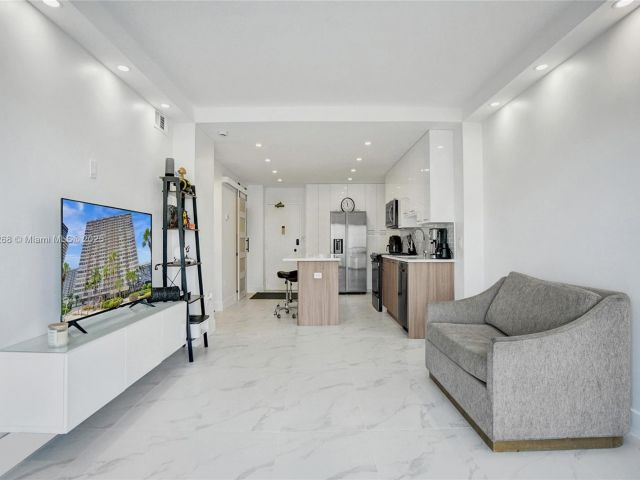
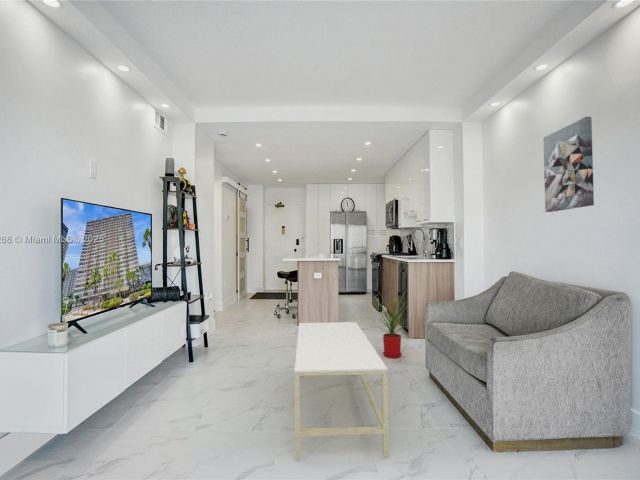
+ coffee table (333, 373)
+ wall art (566, 168)
+ house plant (391, 323)
